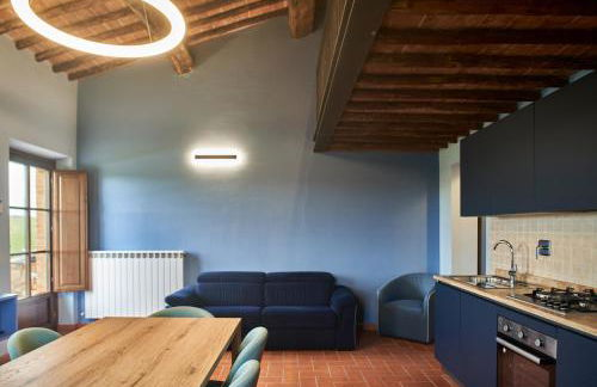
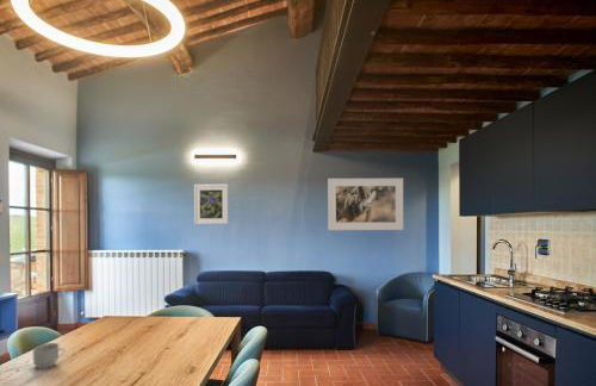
+ mug (49, 355)
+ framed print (365, 204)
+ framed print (211, 204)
